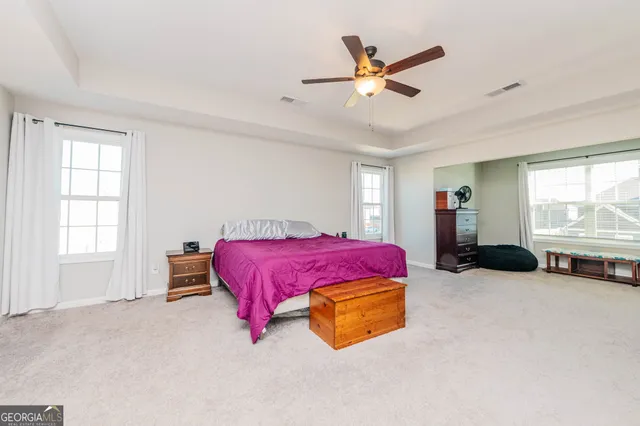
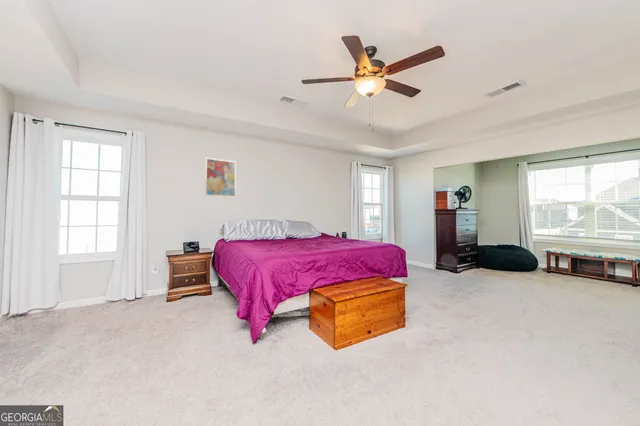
+ wall art (221, 177)
